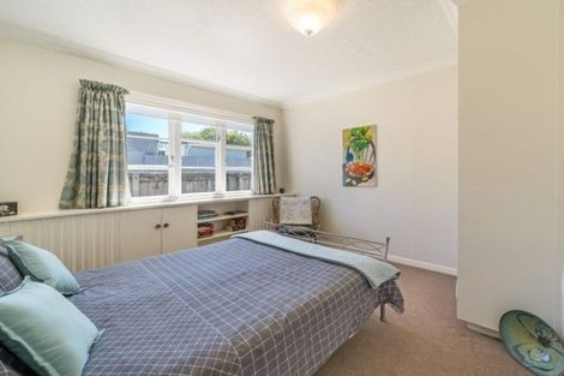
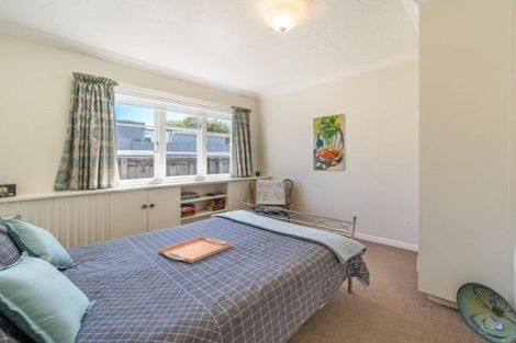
+ serving tray (197, 248)
